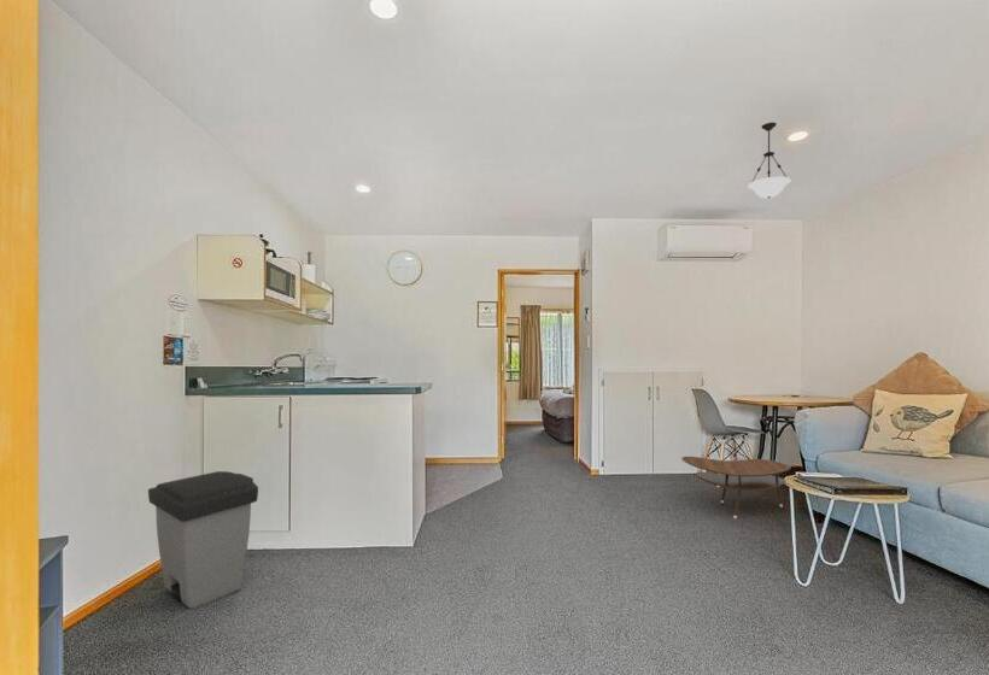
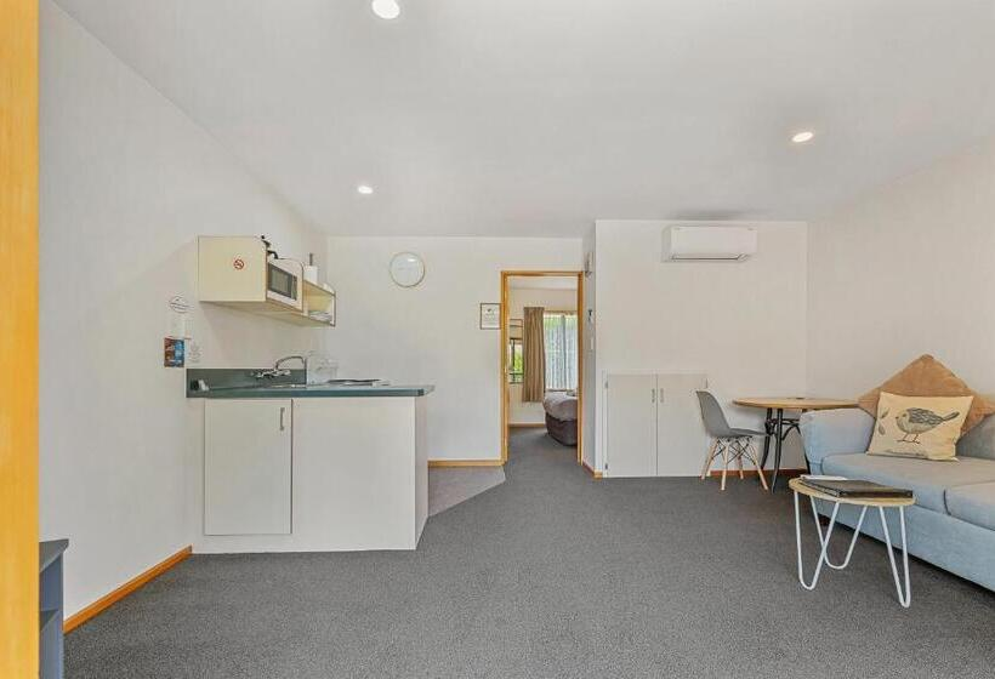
- side table (731, 485)
- pendant light (768, 162)
- trash can (205, 534)
